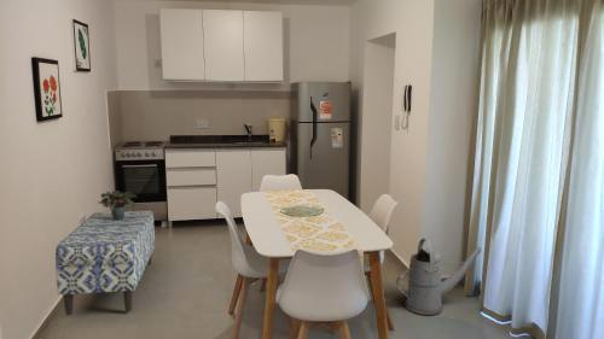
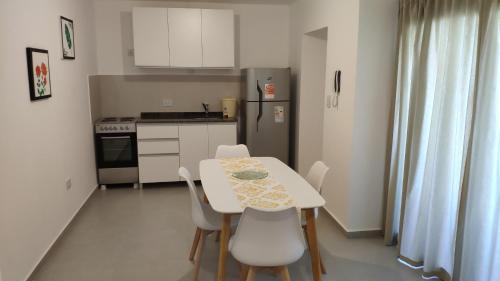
- watering can (439, 271)
- potted plant (118, 204)
- bench (112, 256)
